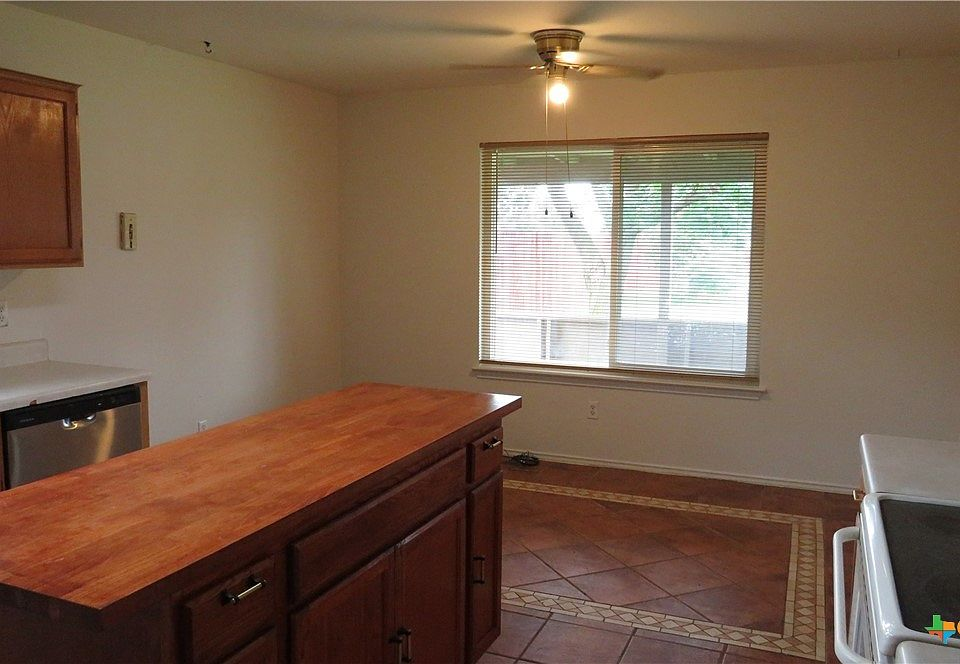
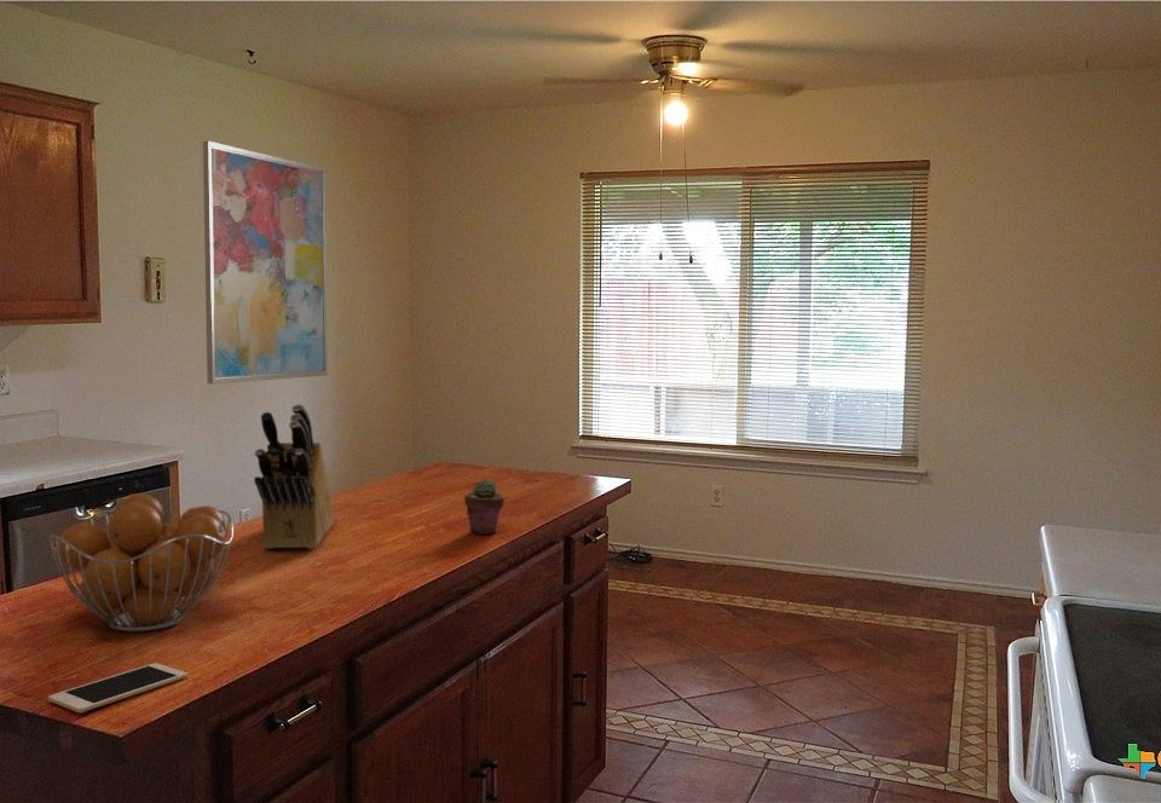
+ knife block (295, 470)
+ fruit basket (145, 560)
+ potted succulent (484, 506)
+ wall art (270, 268)
+ cell phone (120, 686)
